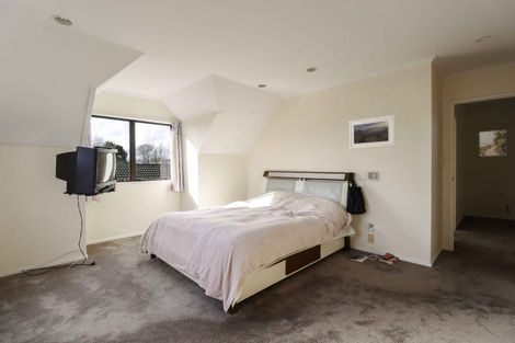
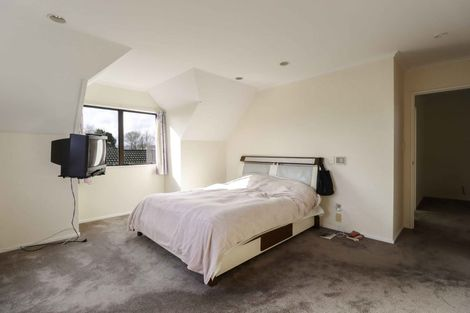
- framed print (492, 142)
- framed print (370, 133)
